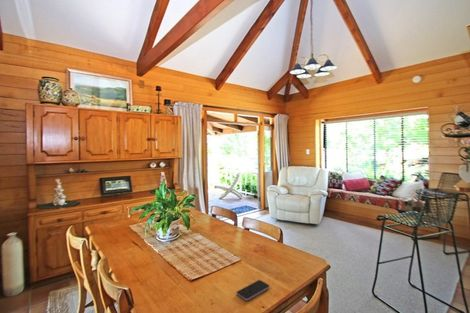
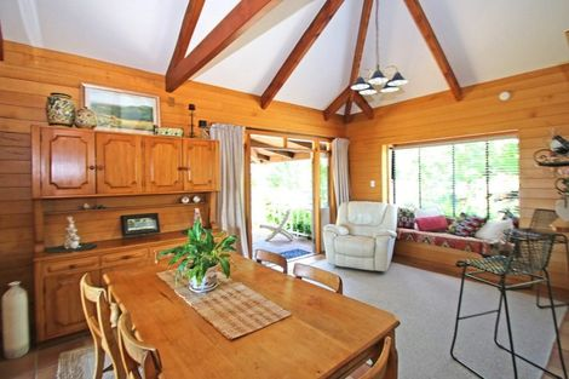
- smartphone (253, 289)
